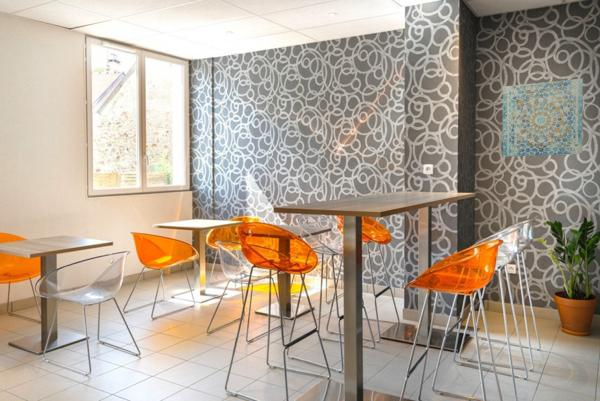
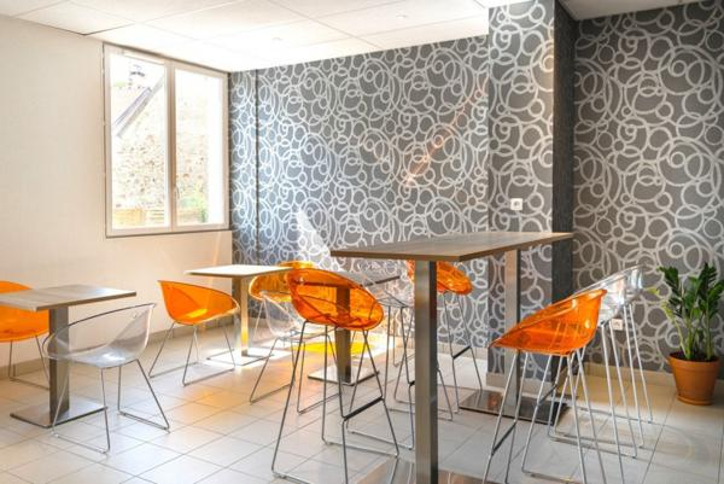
- wall art (541, 119)
